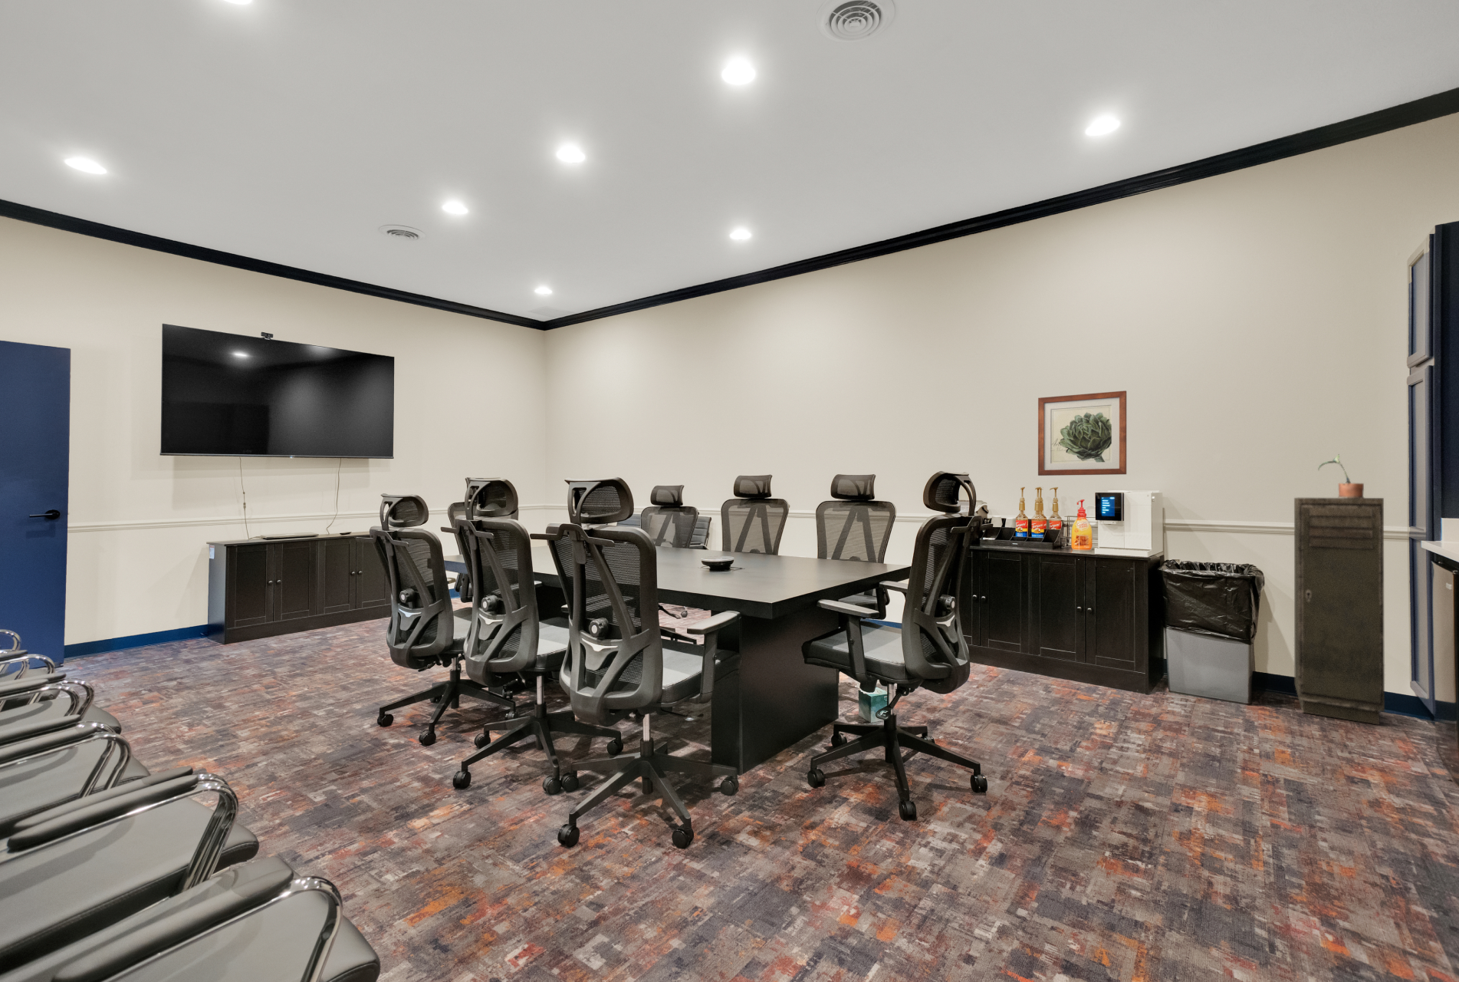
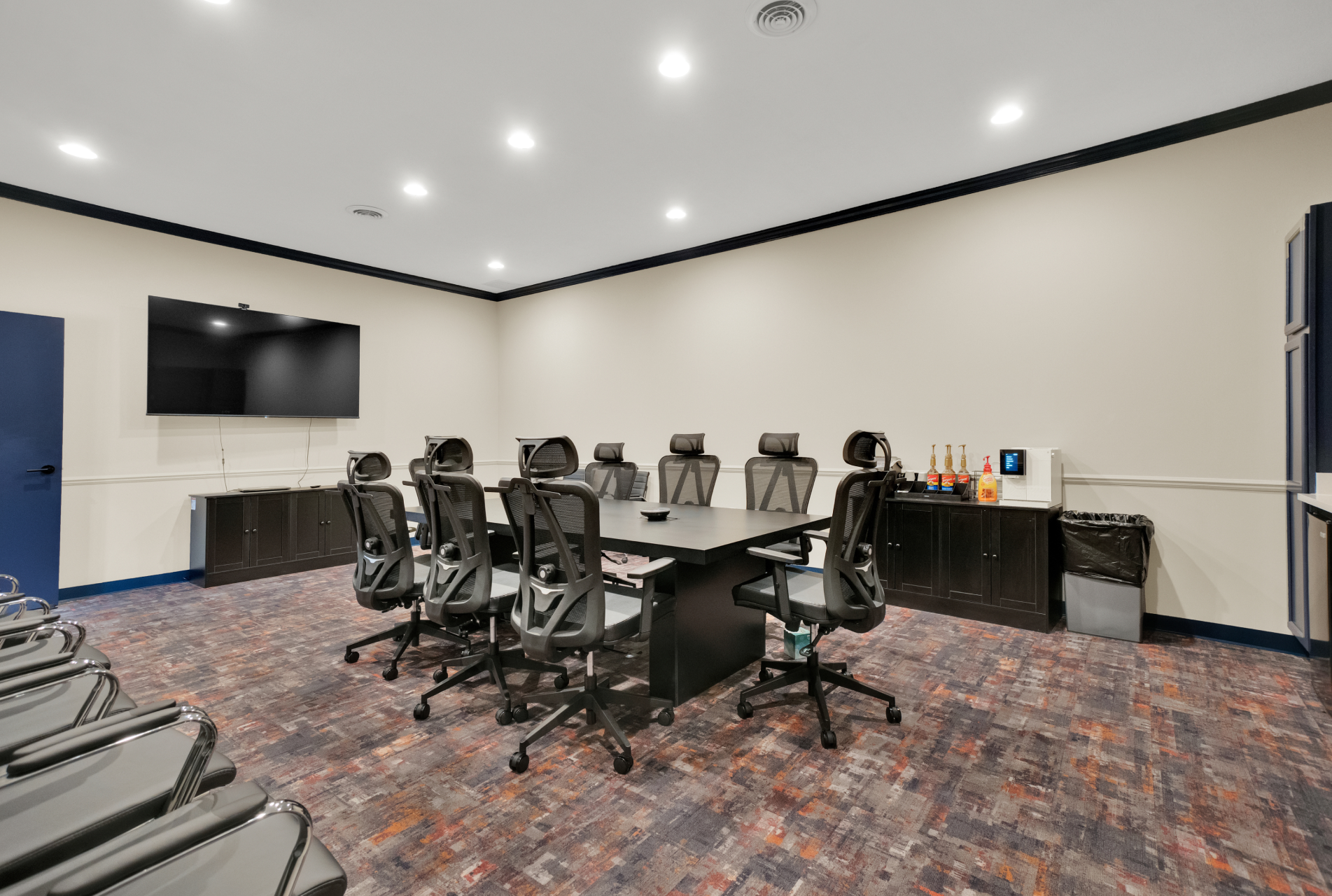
- wall art (1080, 434)
- potted plant (1345, 473)
- storage cabinet (1335, 604)
